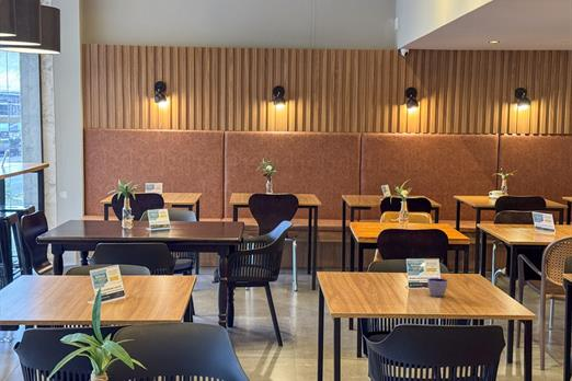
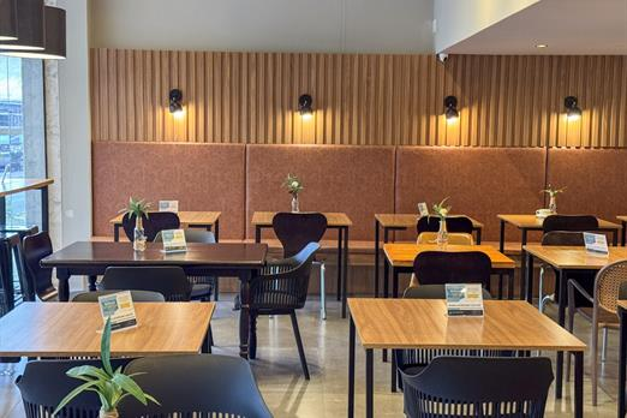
- cup (435, 287)
